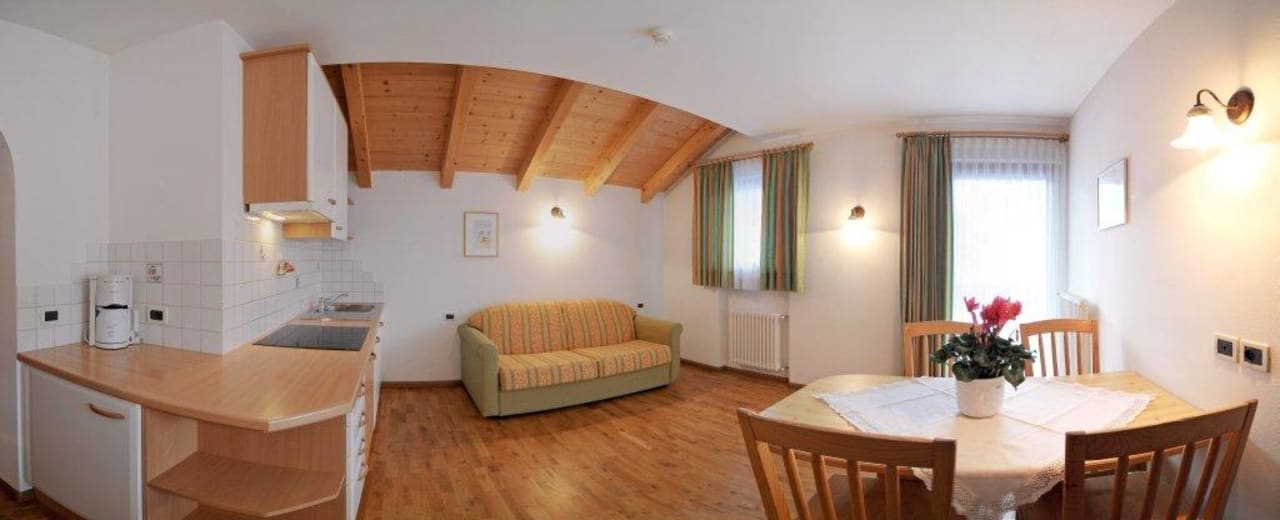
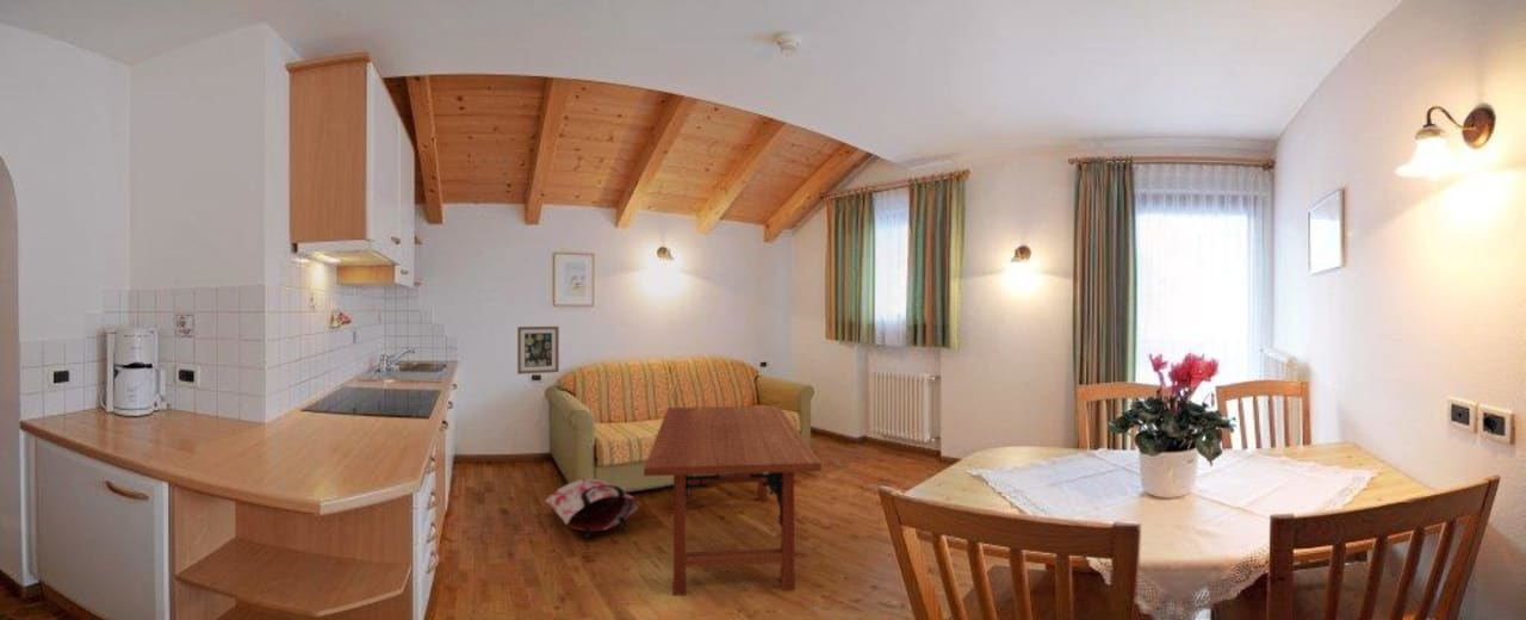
+ bag (591, 500)
+ wall art (538, 349)
+ coffee table (727, 482)
